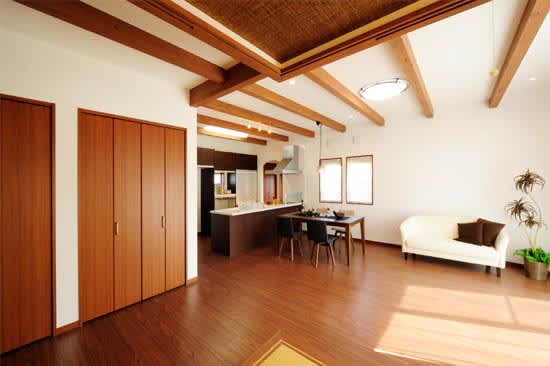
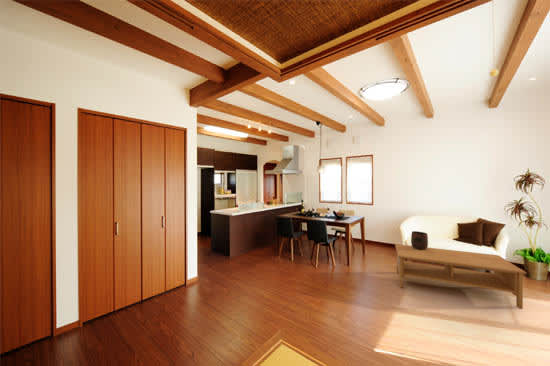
+ ceramic pot (419, 240)
+ coffee table (448, 271)
